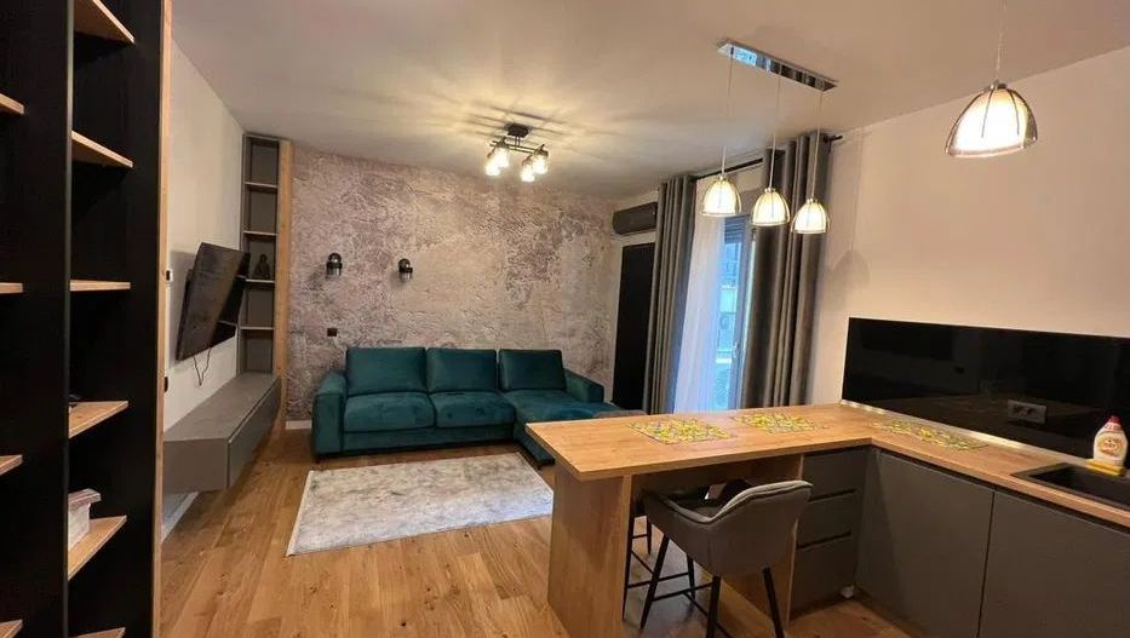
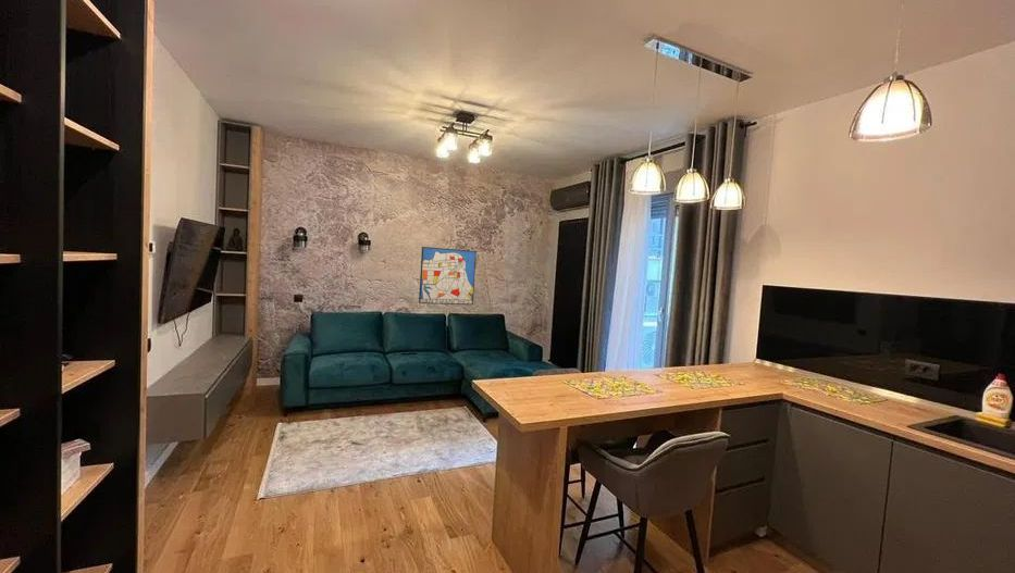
+ wall art (447, 276)
